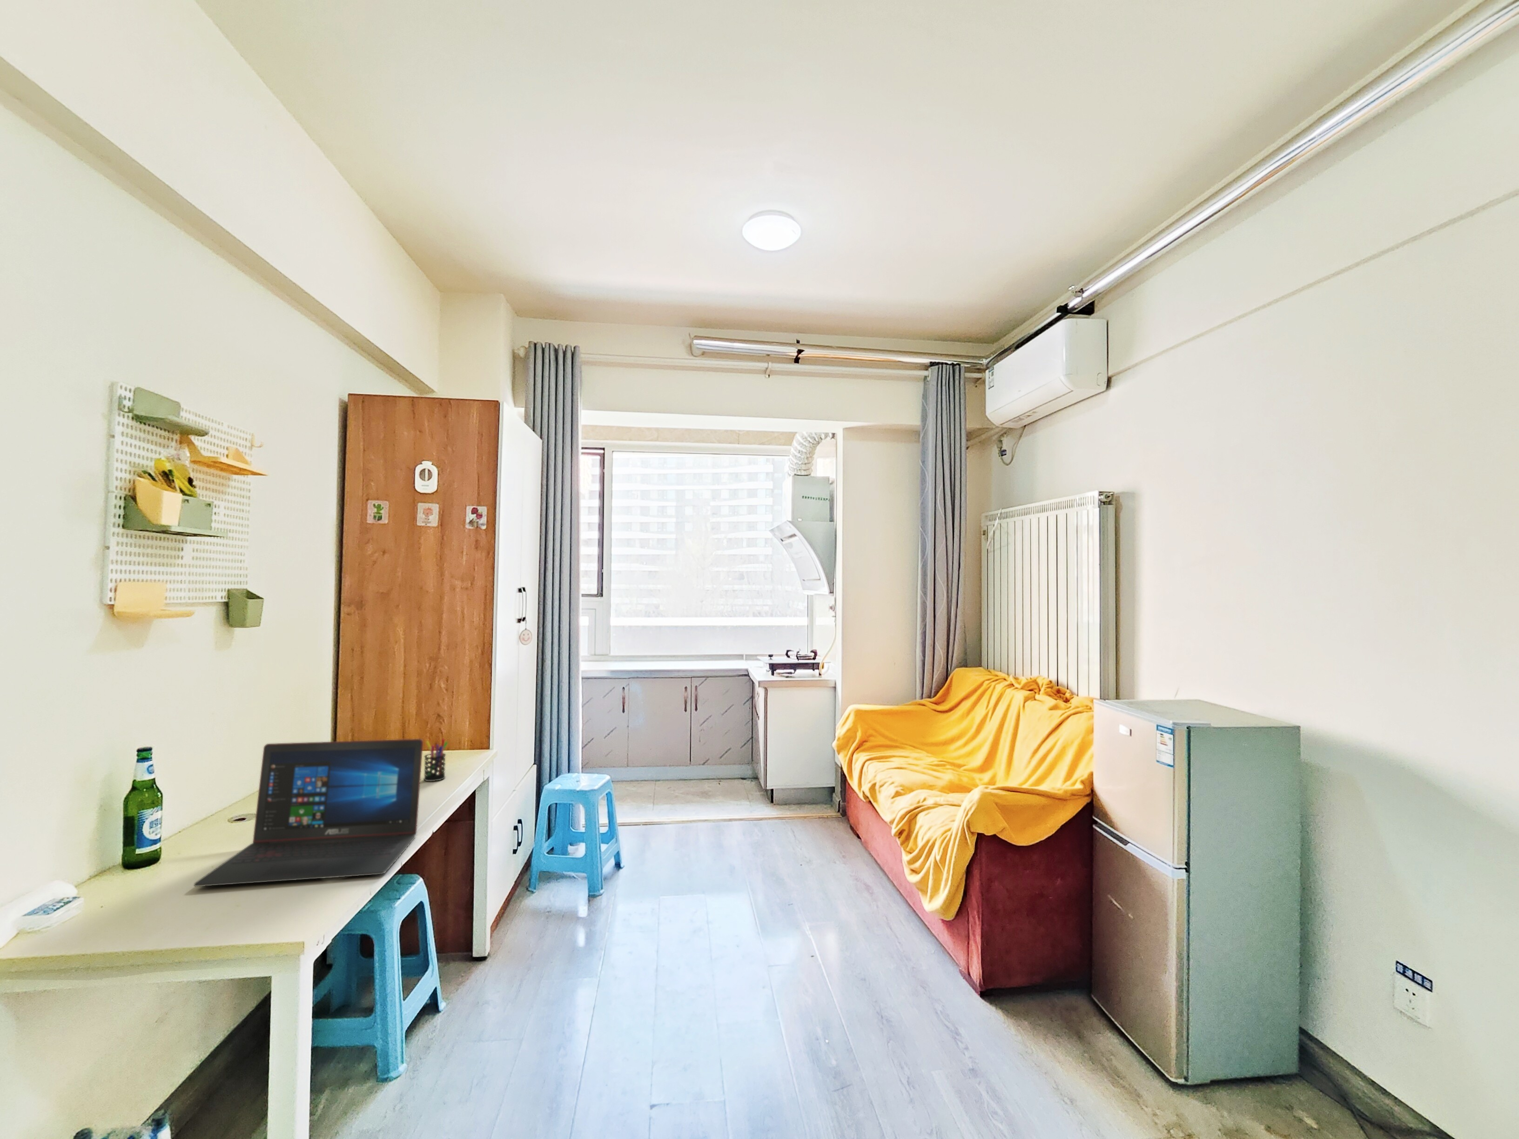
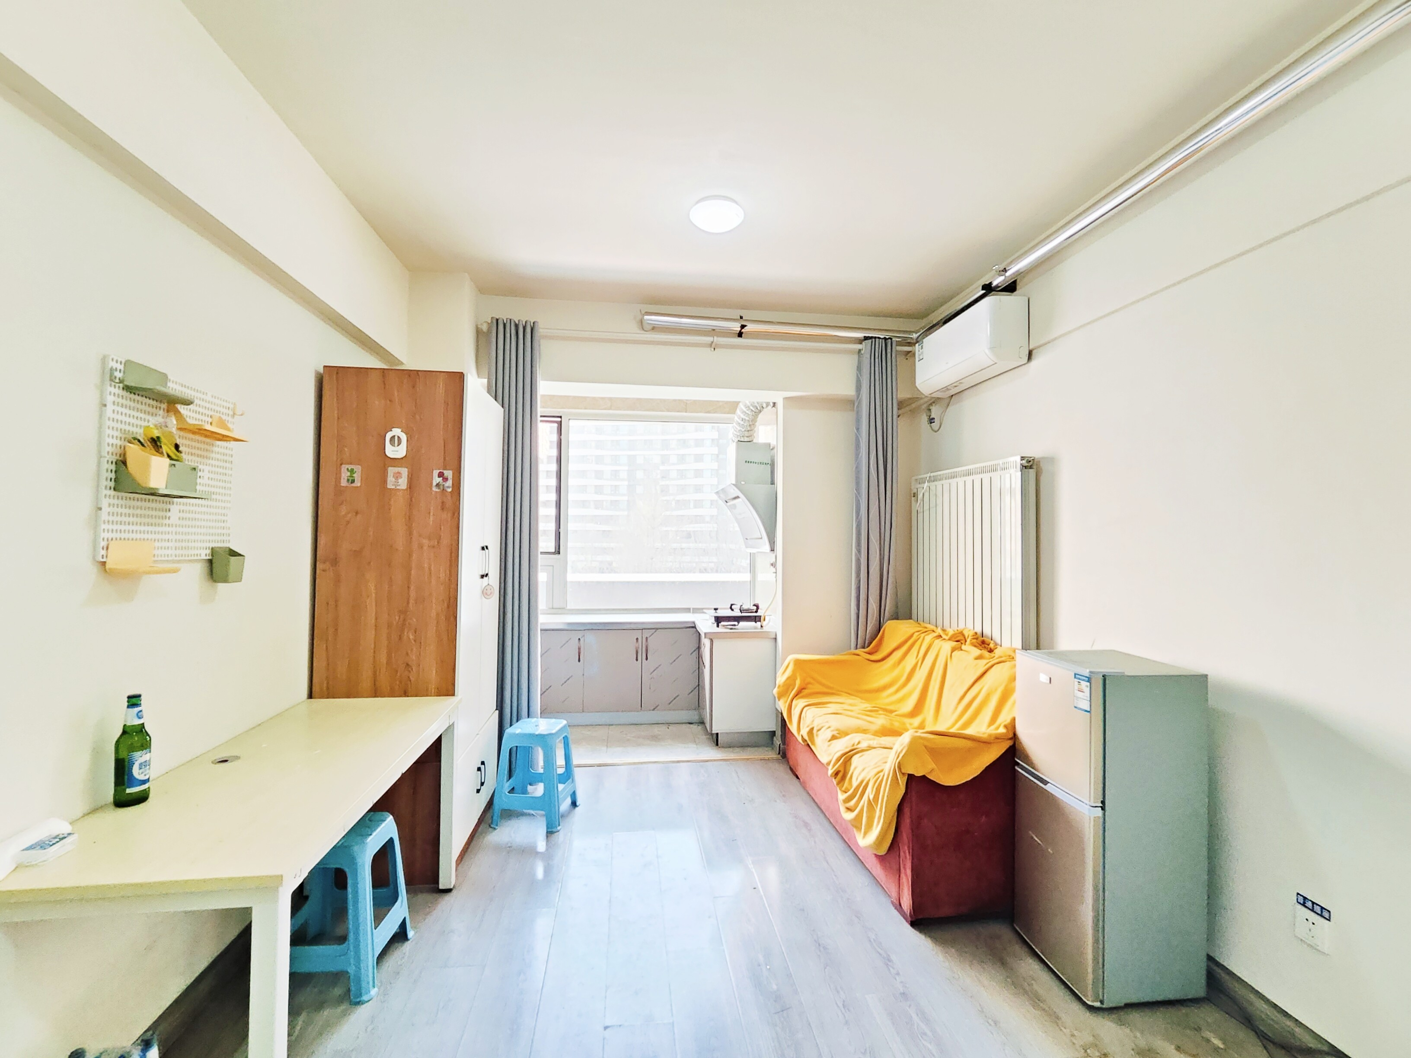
- laptop (321, 805)
- pen holder (438, 757)
